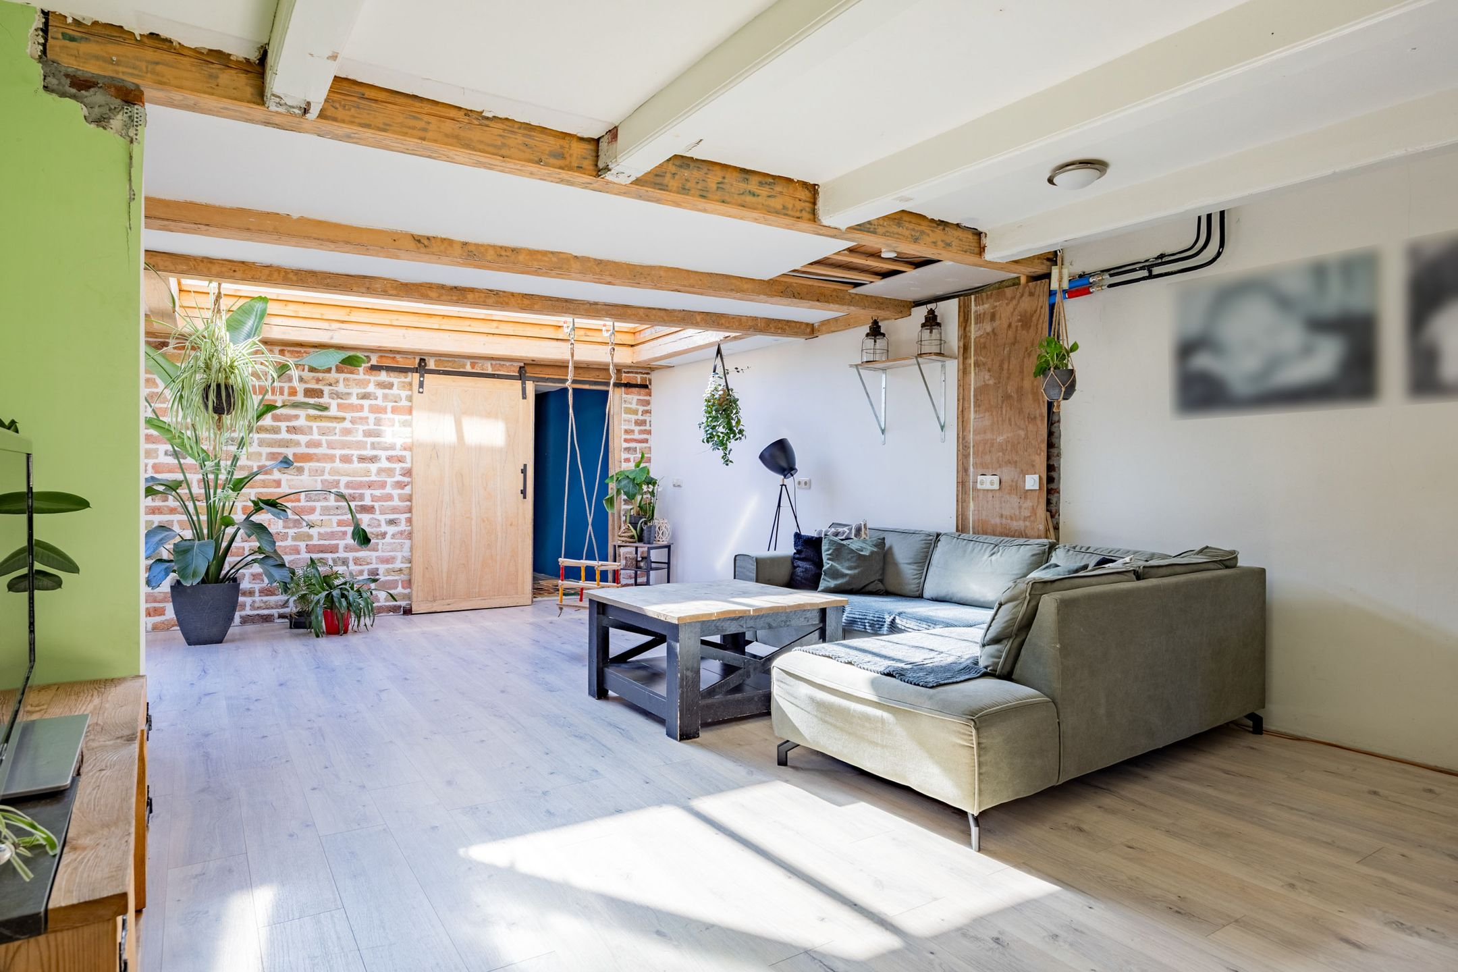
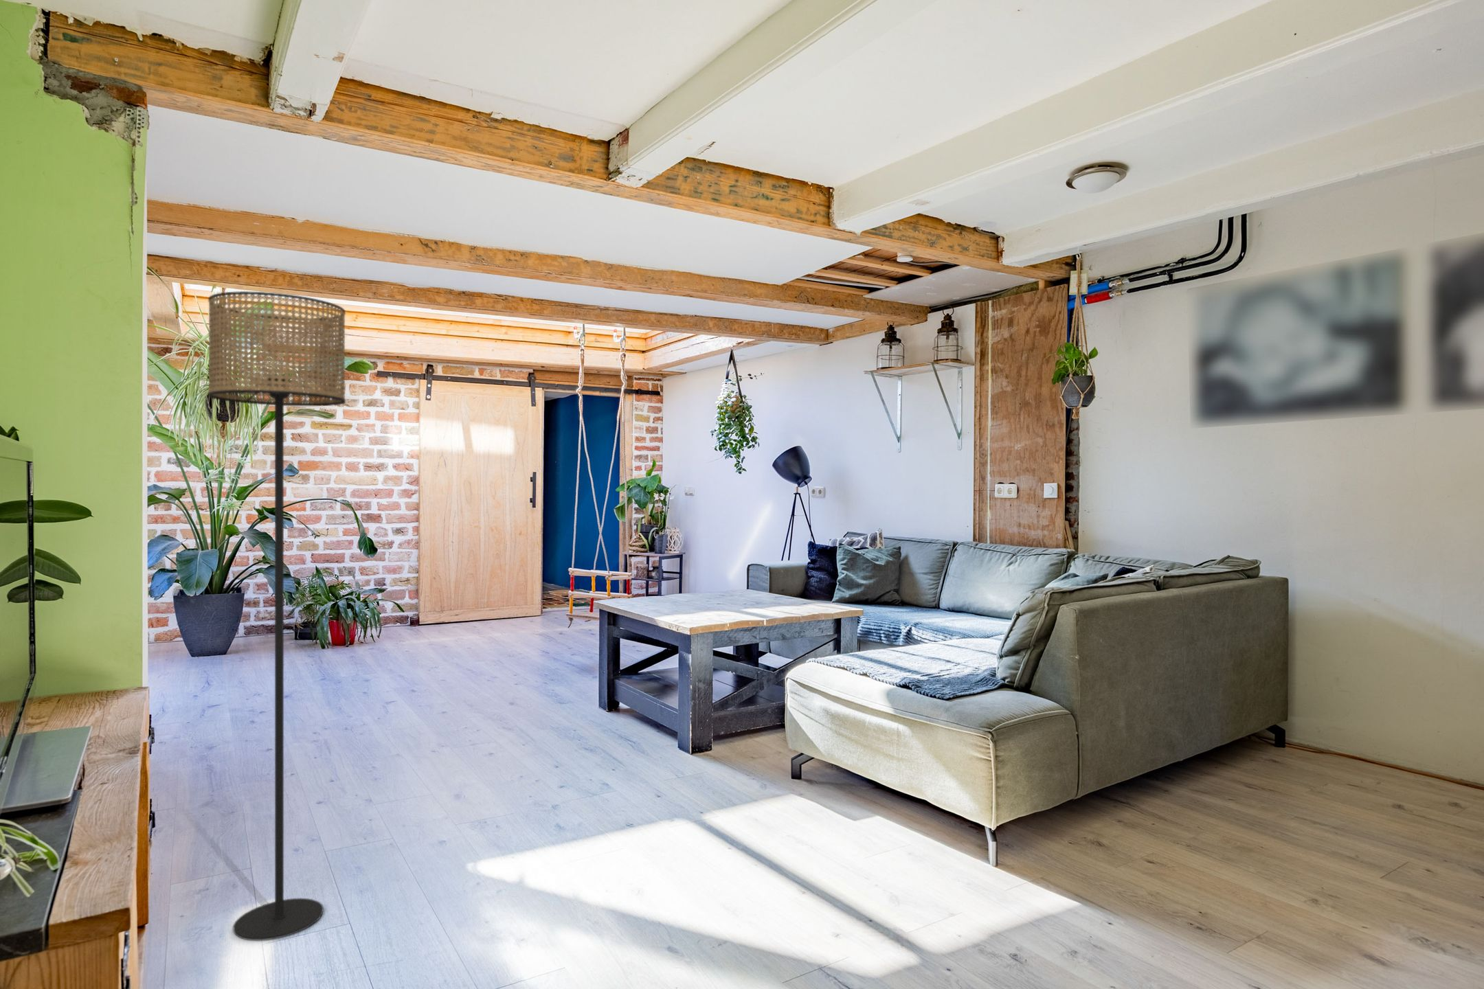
+ floor lamp (279, 613)
